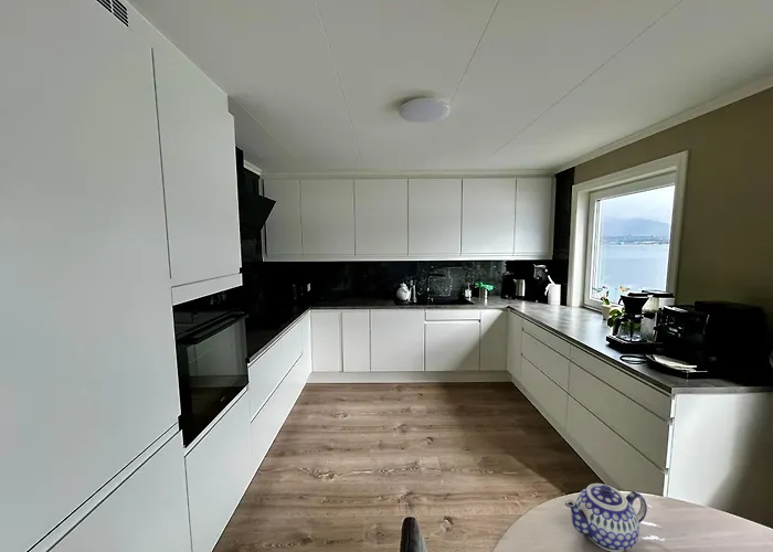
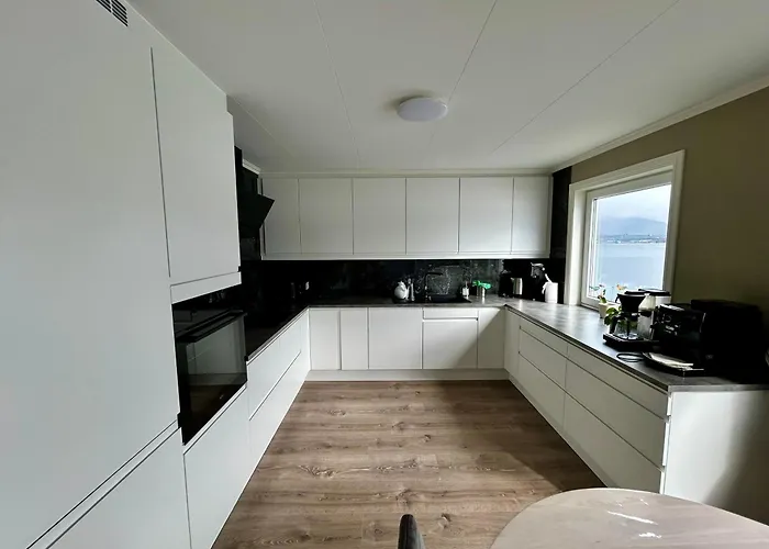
- teapot (605, 511)
